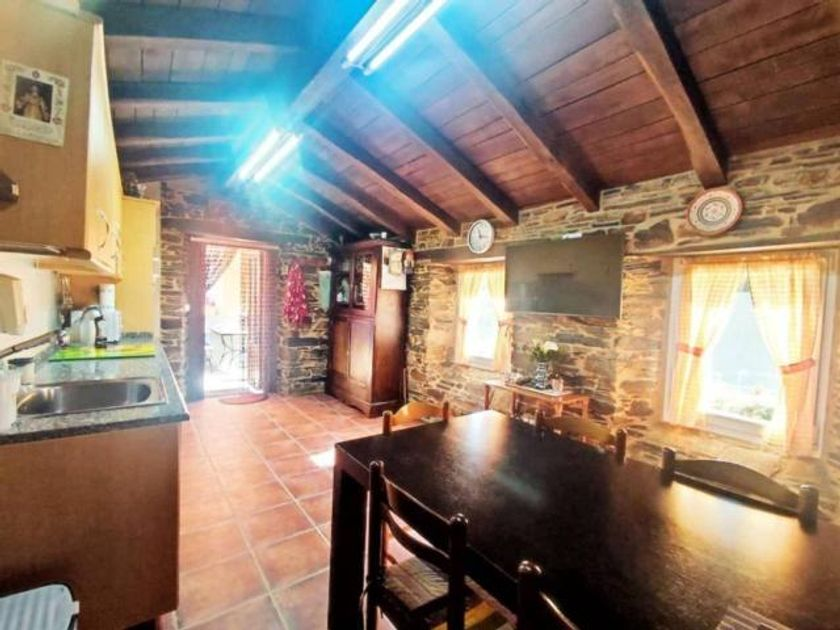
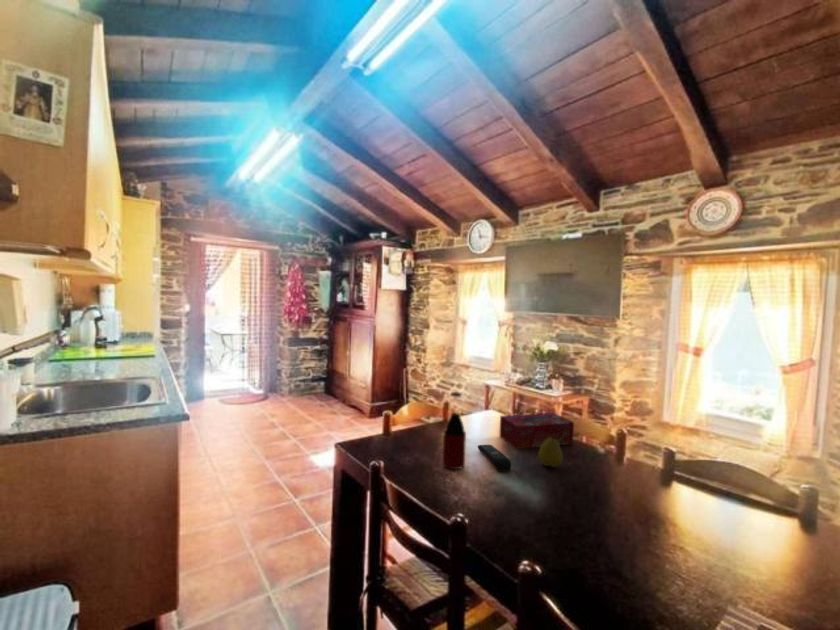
+ bottle (454, 429)
+ fruit (550, 451)
+ tissue box (535, 429)
+ remote control (493, 455)
